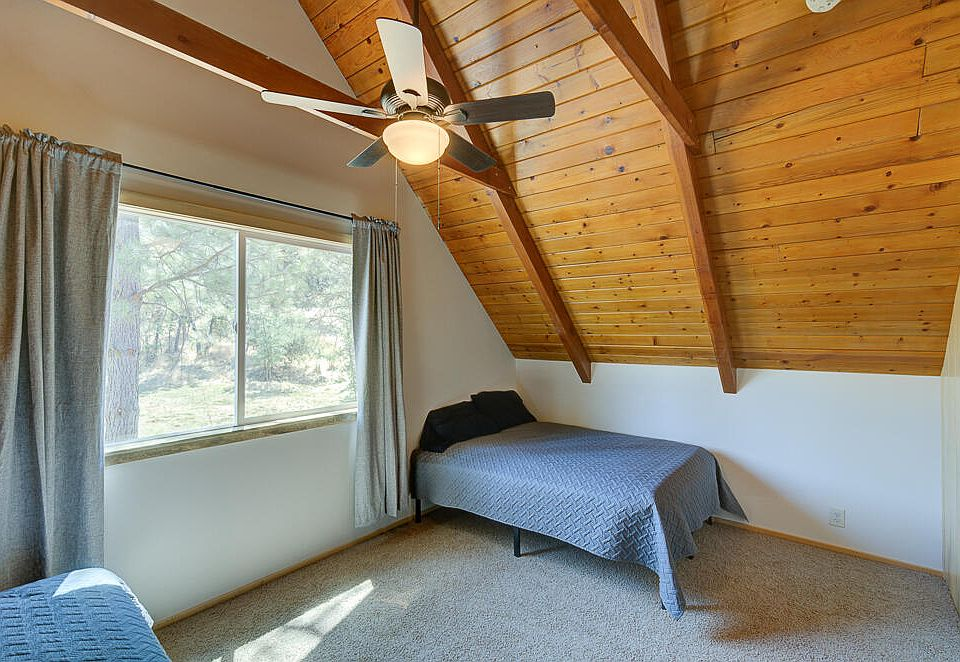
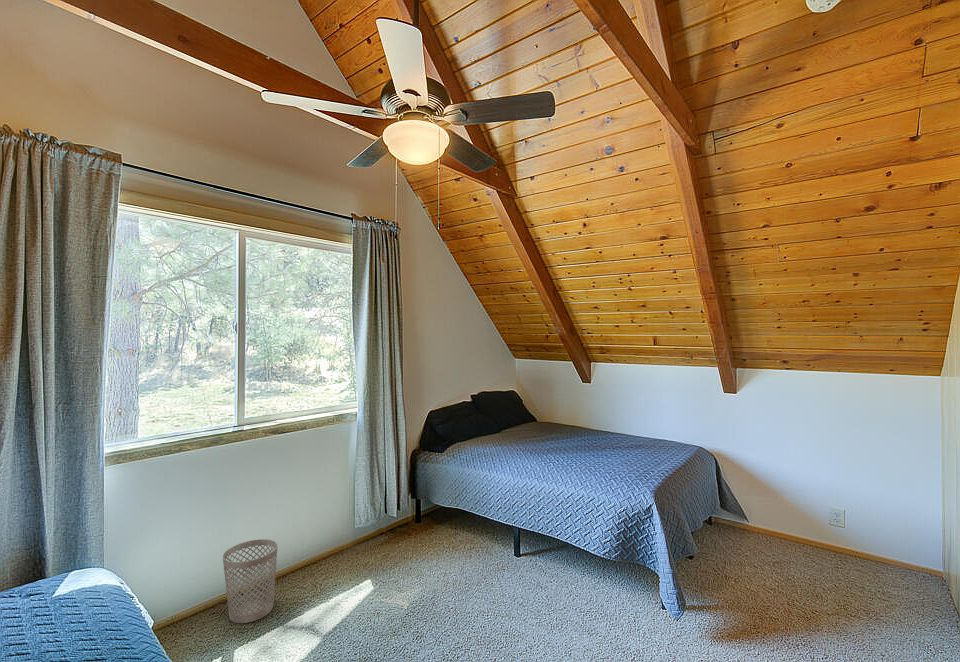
+ wastebasket (251, 580)
